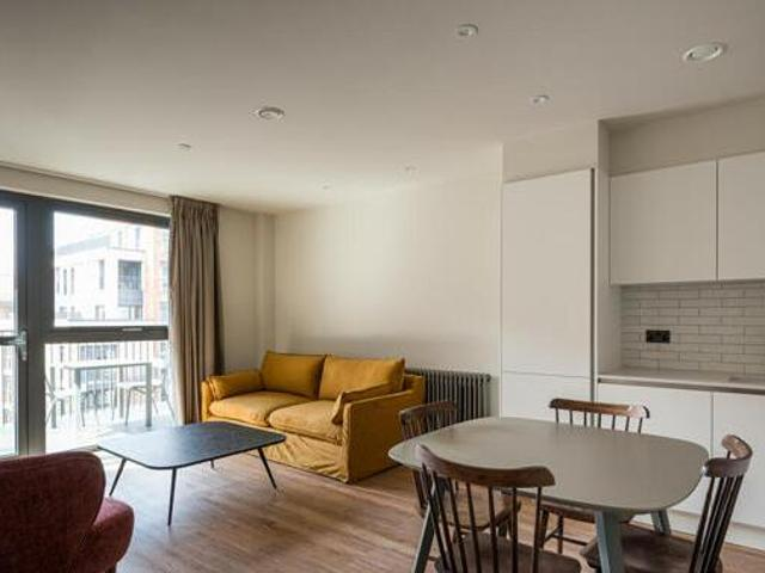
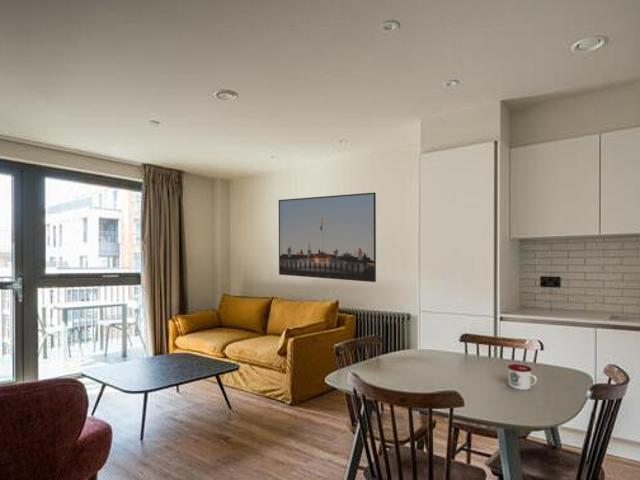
+ mug (522, 377)
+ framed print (322, 237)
